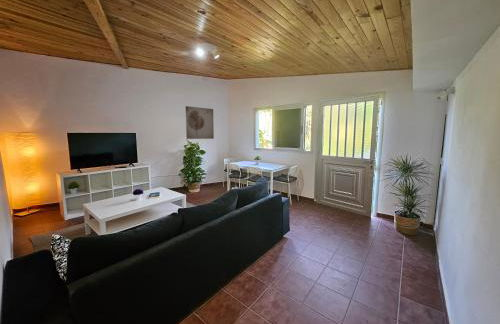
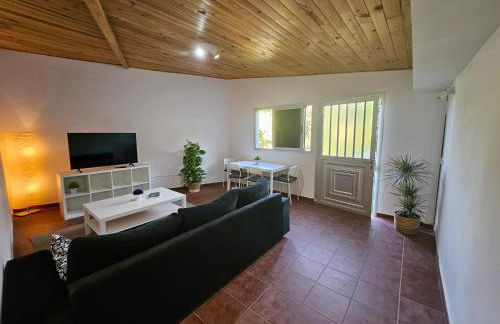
- wall art (200, 123)
